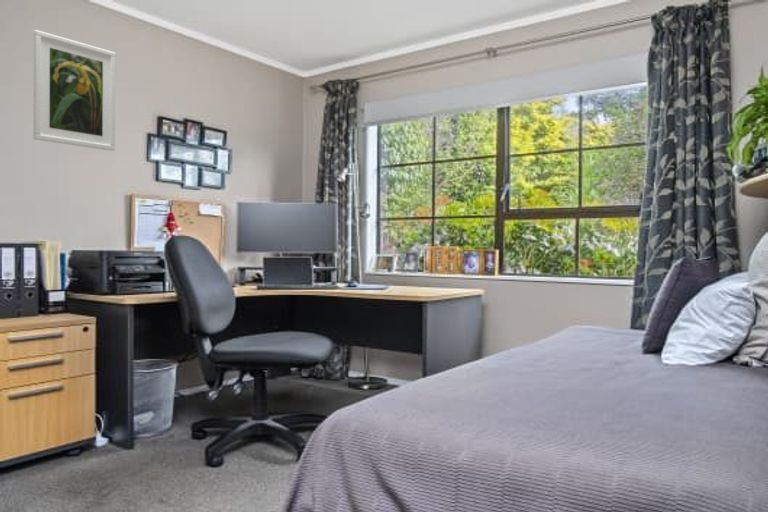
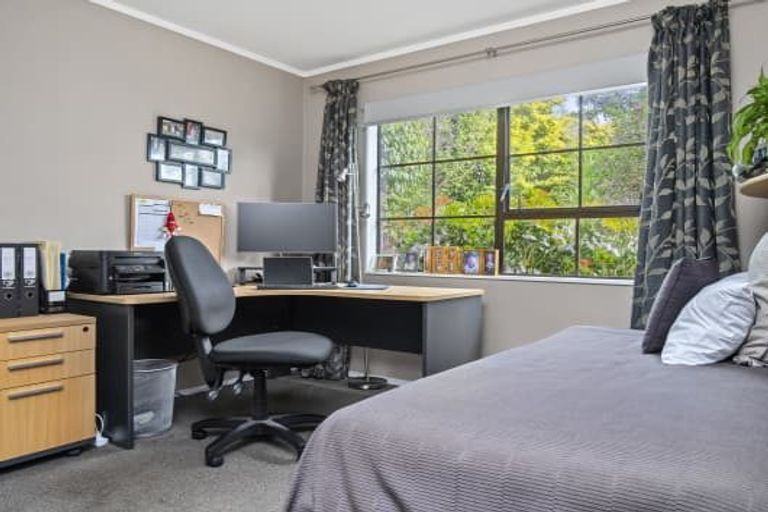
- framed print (76, 93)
